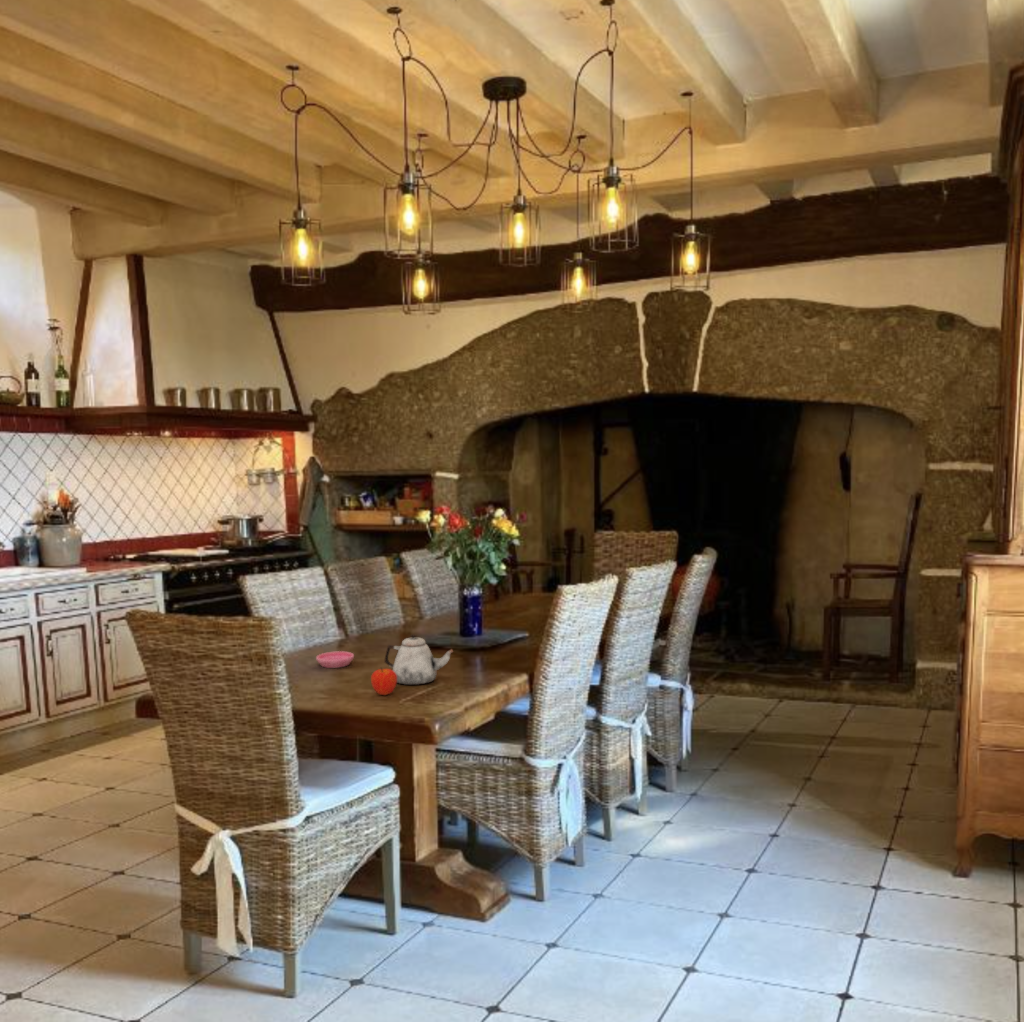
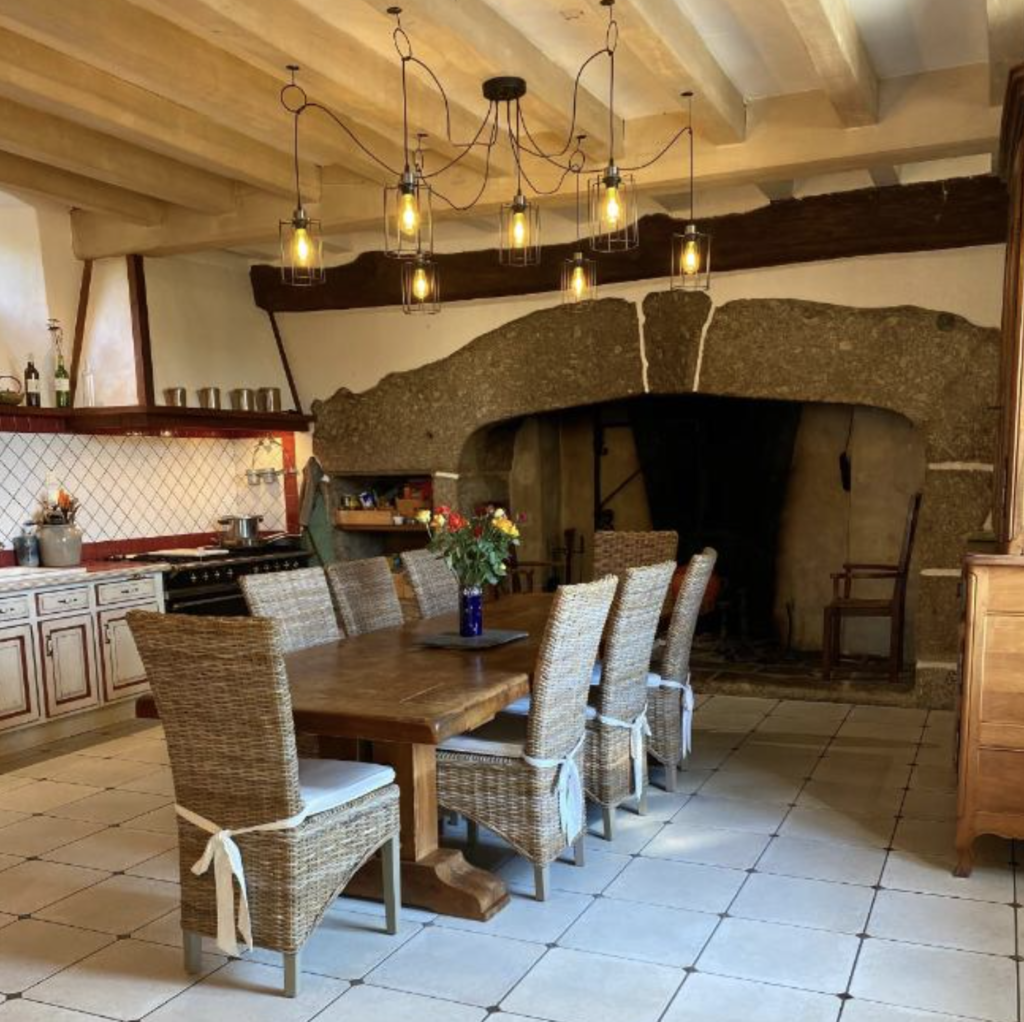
- saucer (335, 660)
- fruit (383, 680)
- teapot (418, 657)
